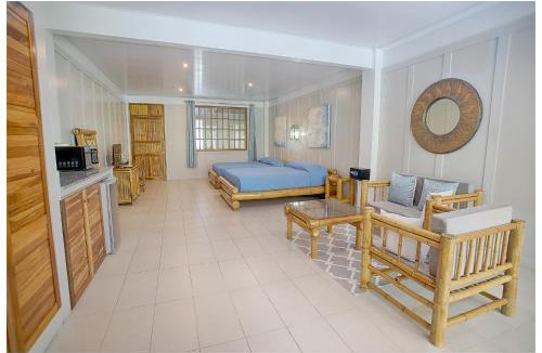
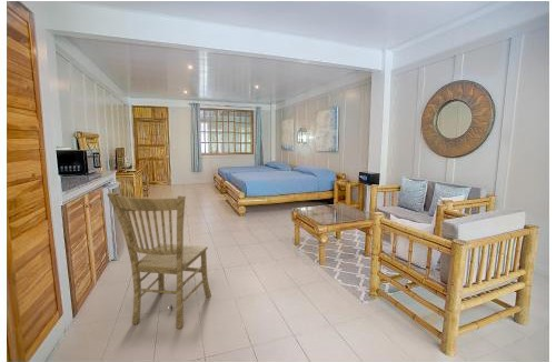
+ dining chair (168, 251)
